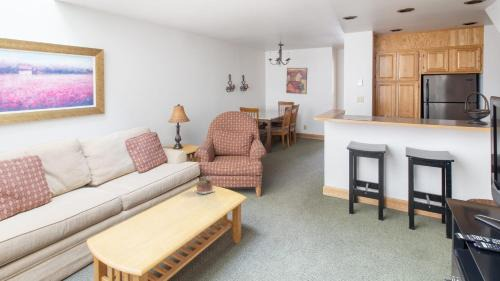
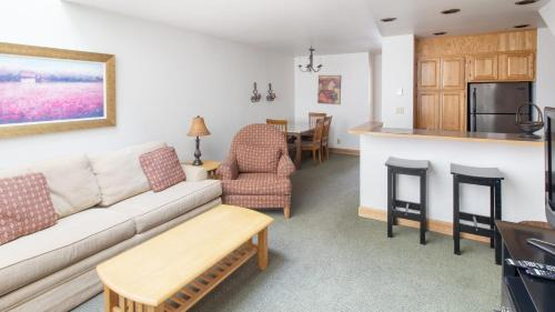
- succulent plant (204, 184)
